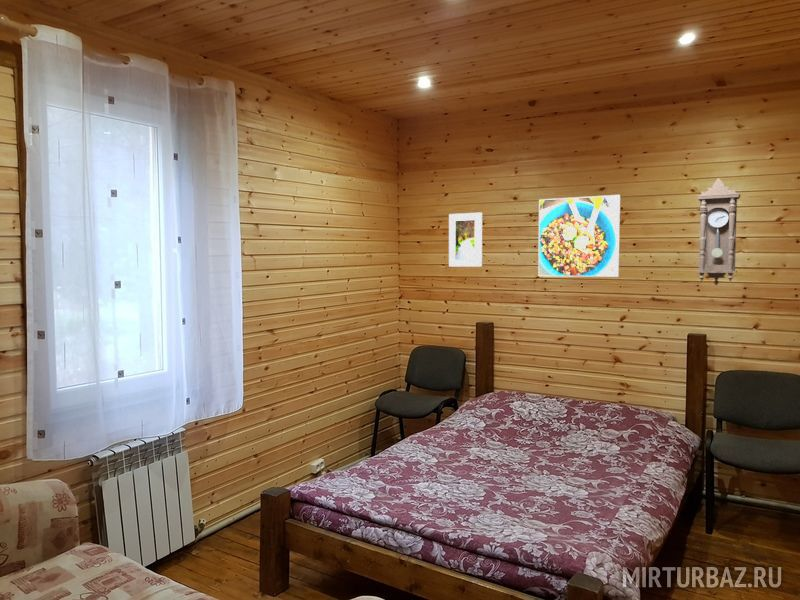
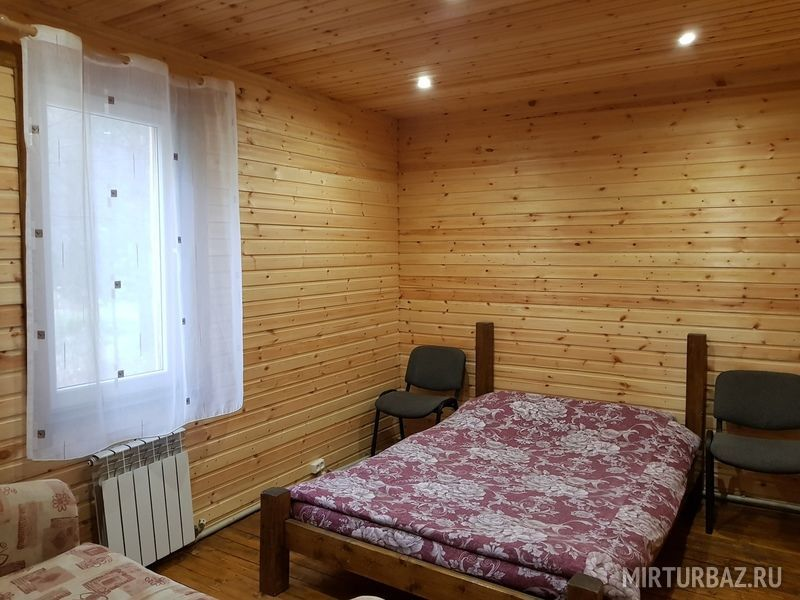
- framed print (465, 240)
- pendulum clock (717, 232)
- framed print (577, 237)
